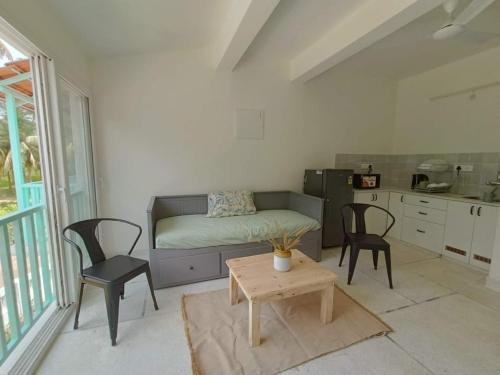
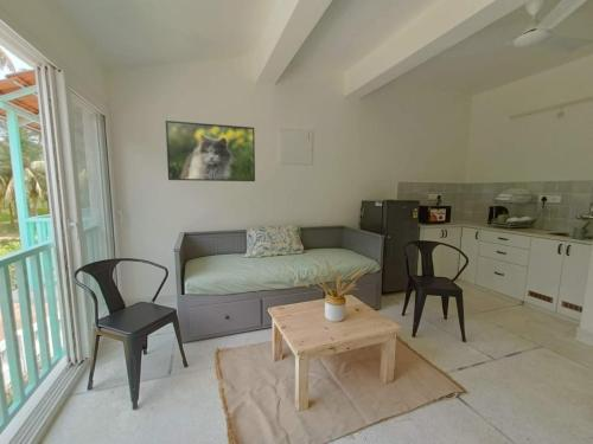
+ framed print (212, 153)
